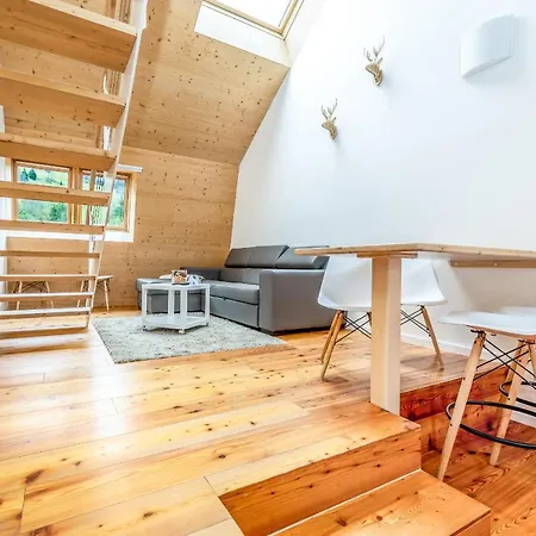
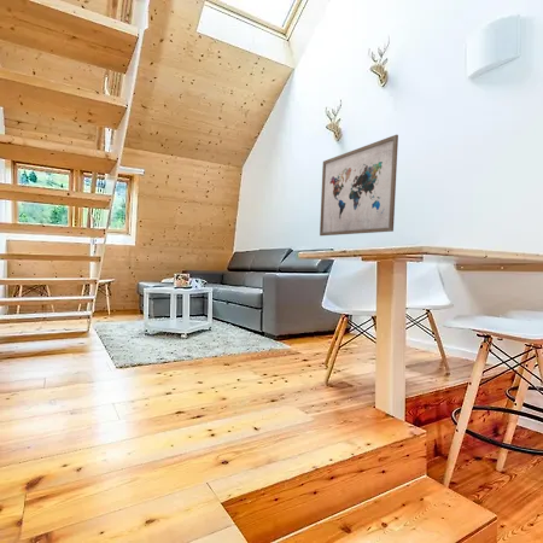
+ wall art (354, 192)
